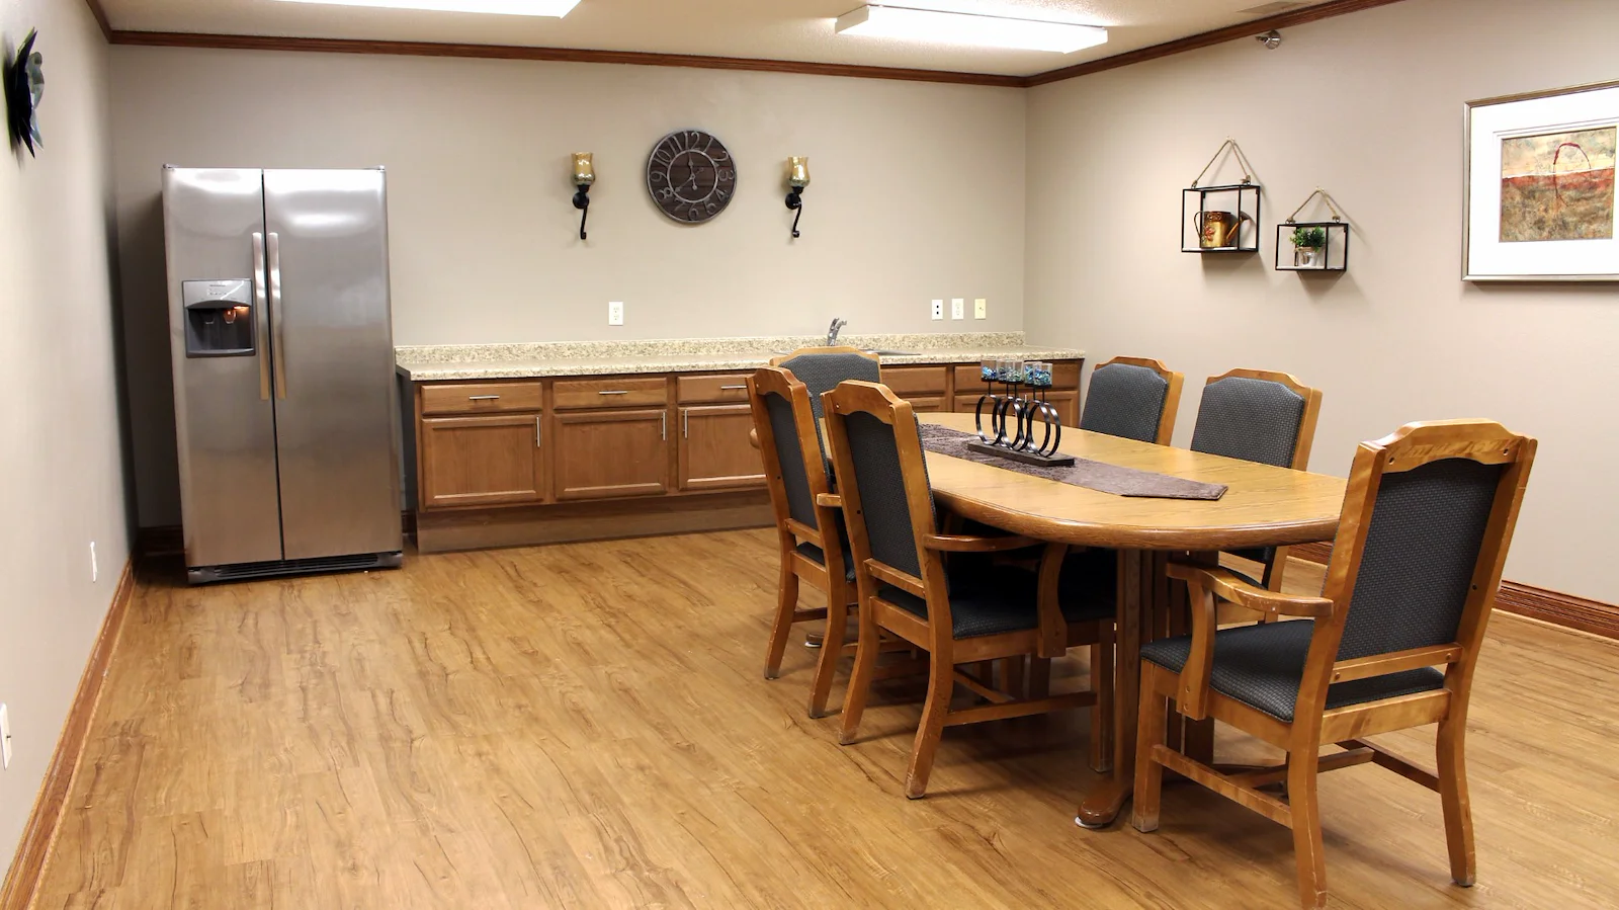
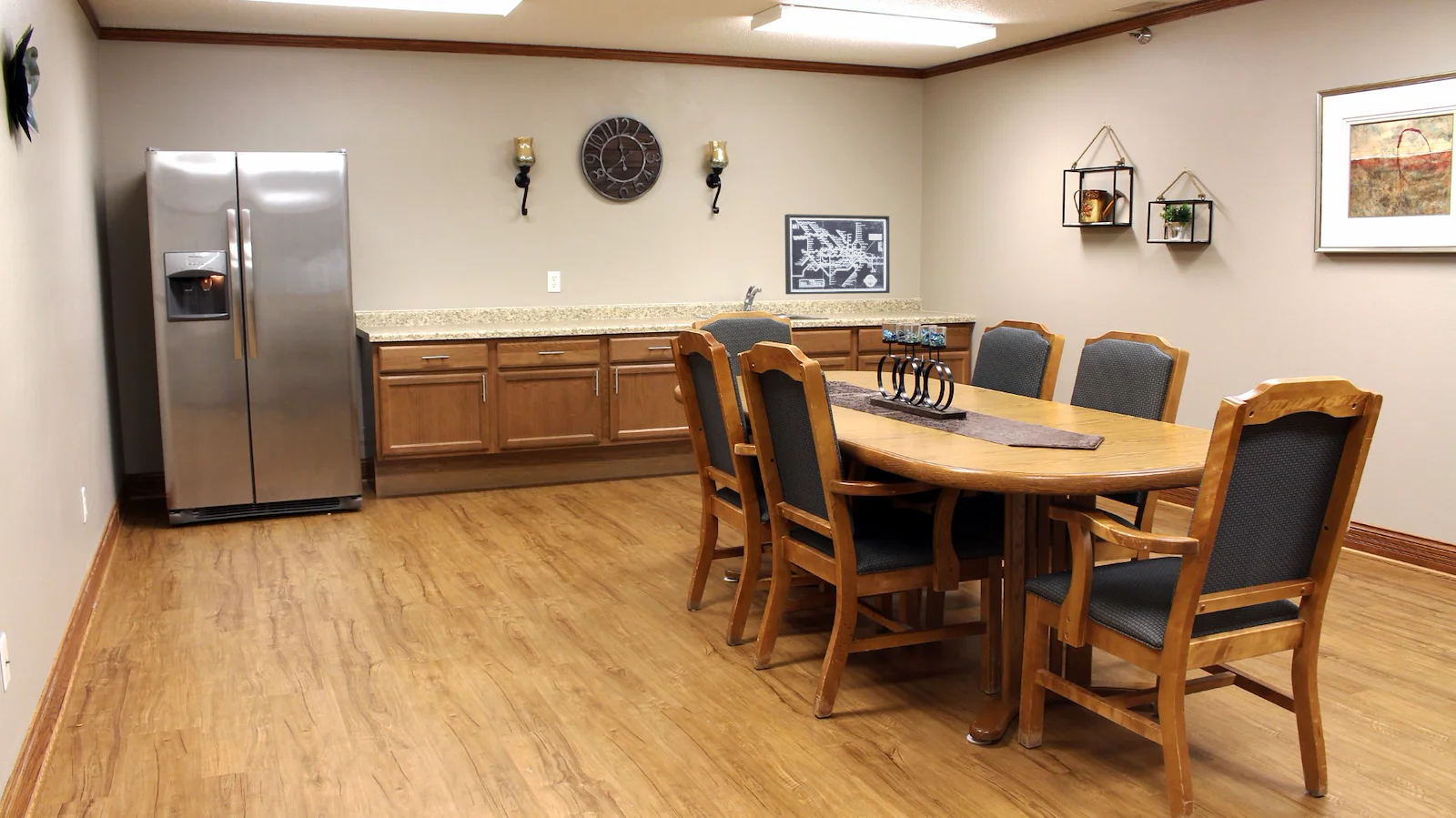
+ wall art (838, 254)
